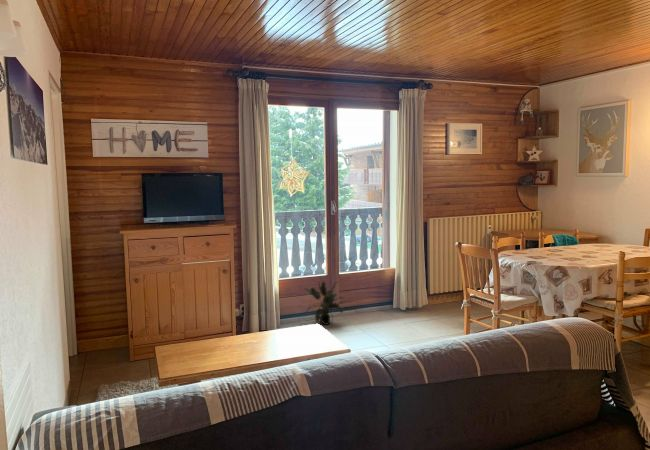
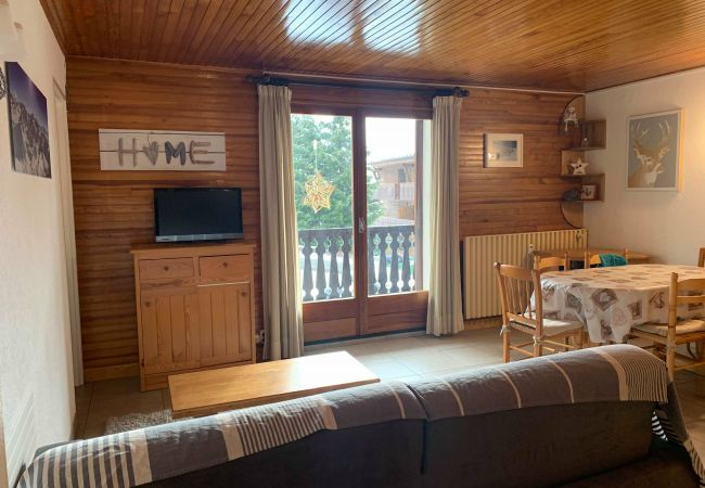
- potted plant (326, 303)
